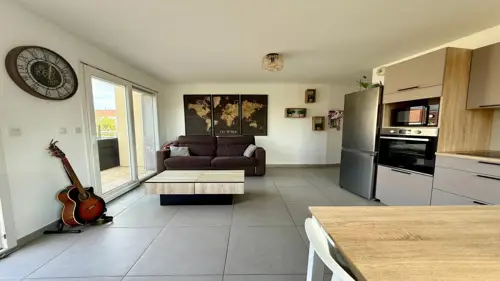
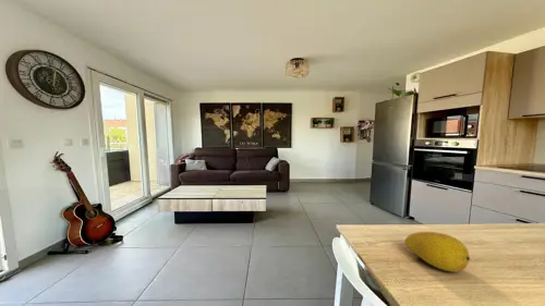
+ fruit (434, 246)
